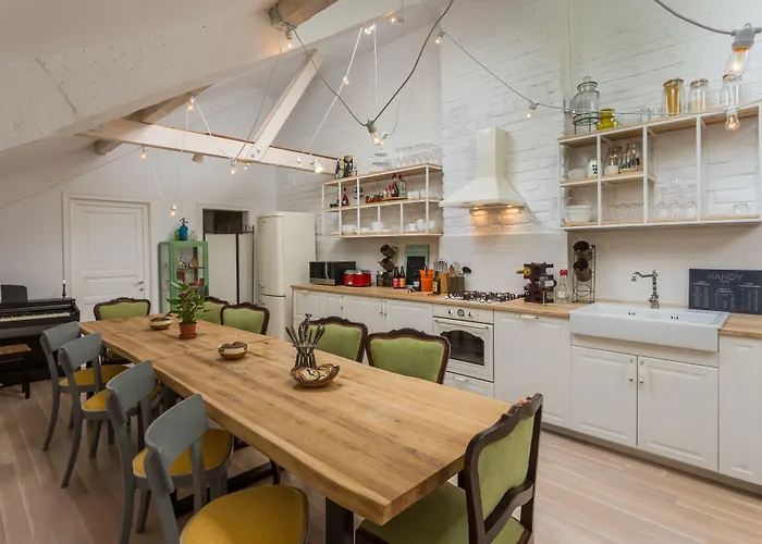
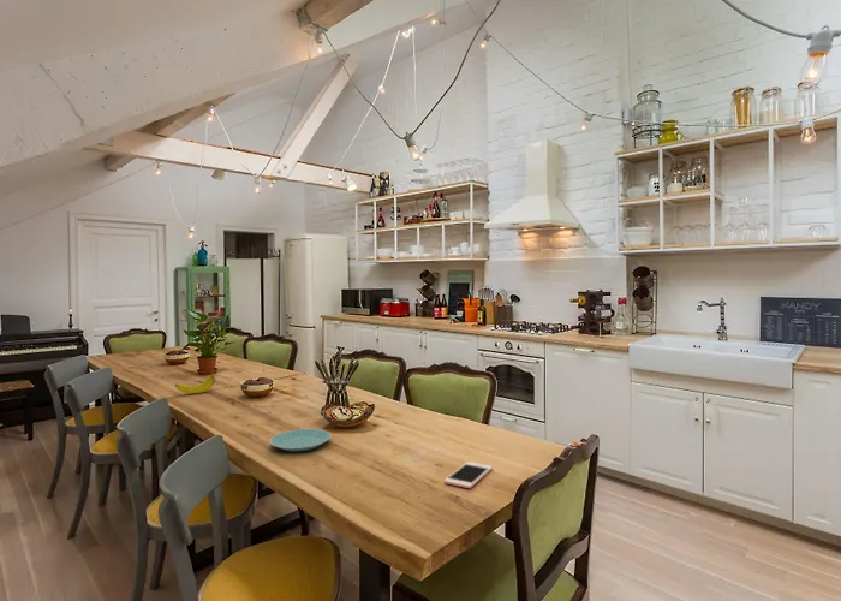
+ plate (300, 440)
+ cell phone (469, 474)
+ fruit (197, 385)
